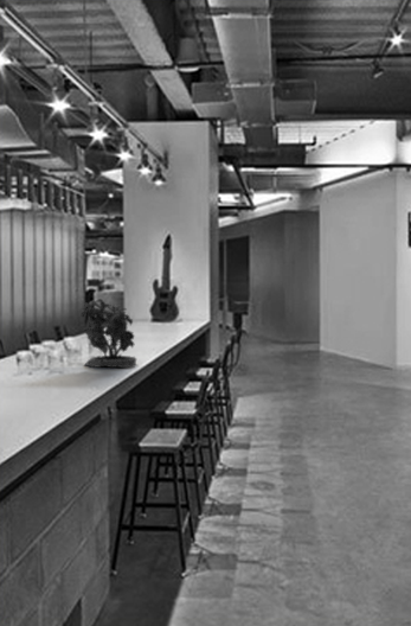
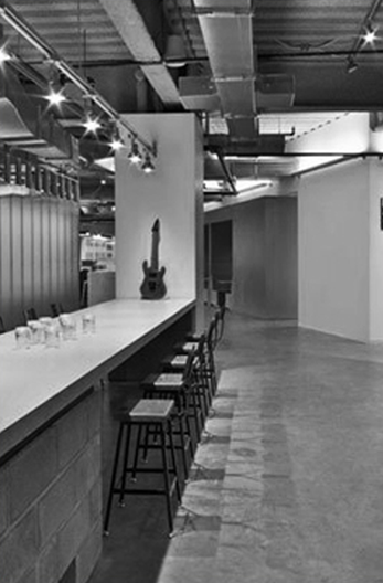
- potted plant (109, 330)
